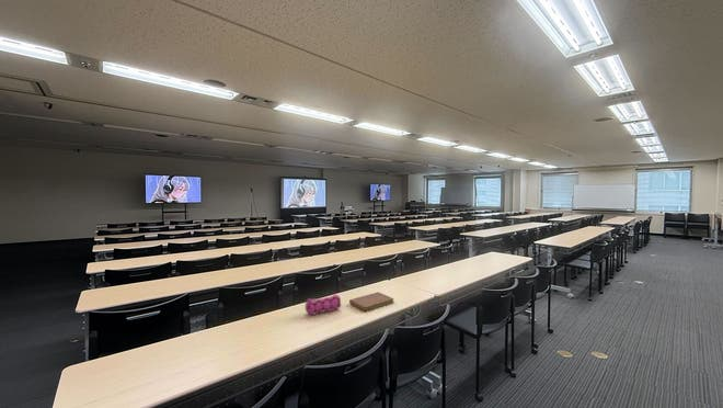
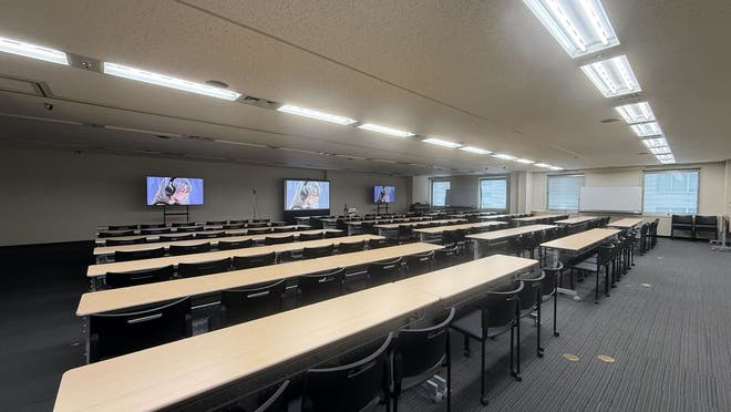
- pencil case (323, 303)
- notebook (371, 301)
